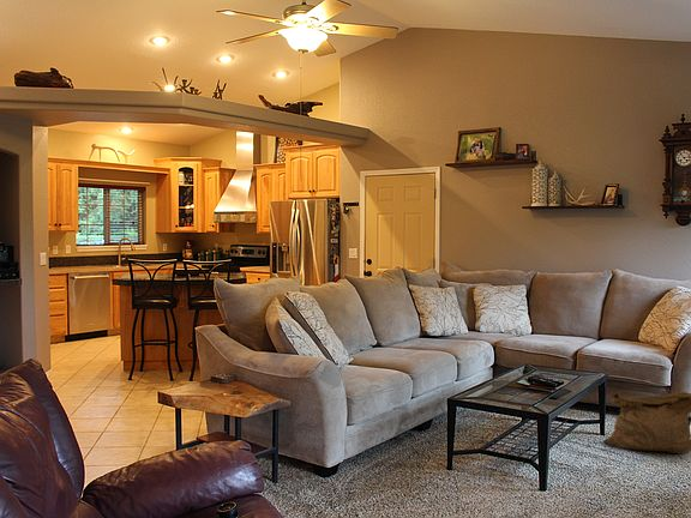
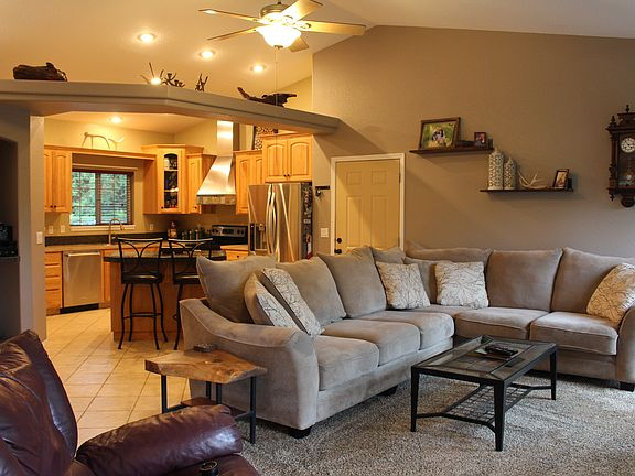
- bag (653, 418)
